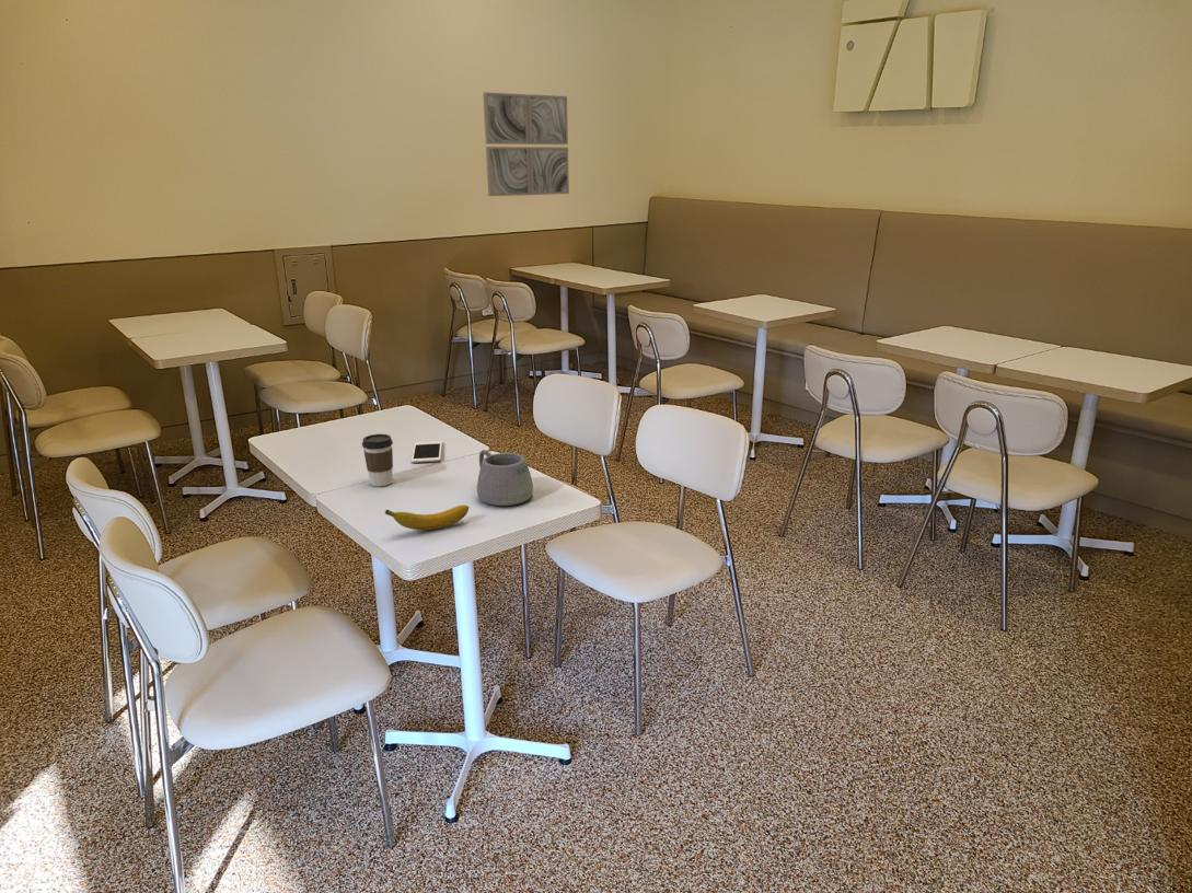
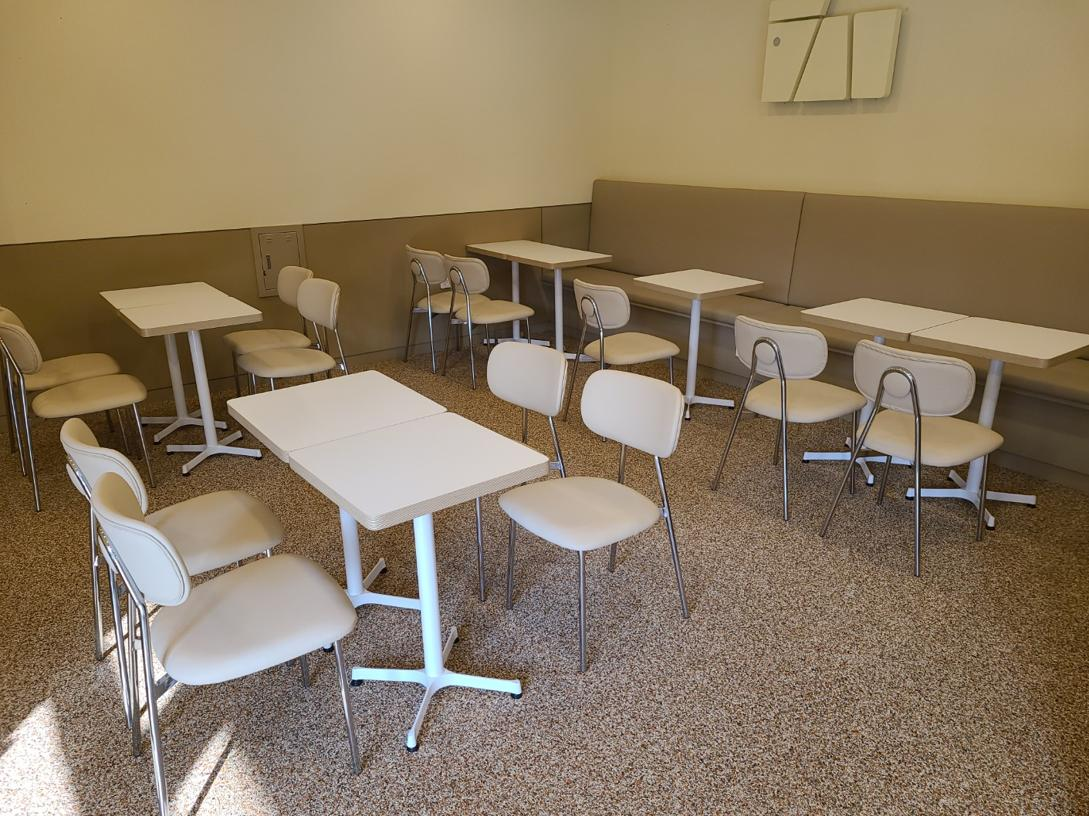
- coffee cup (379, 460)
- wall art (528, 147)
- cell phone (427, 451)
- mug (505, 474)
- banana (428, 515)
